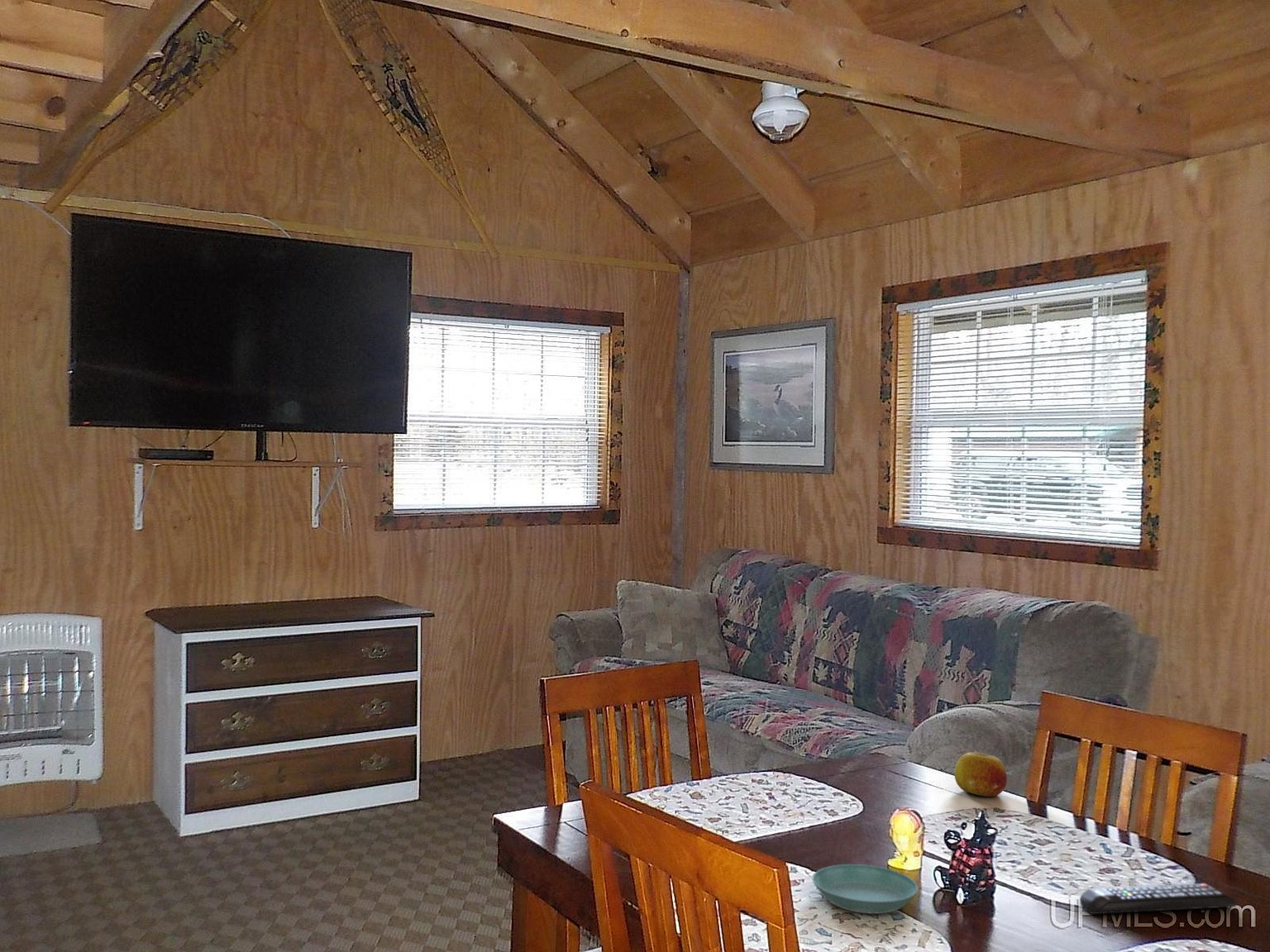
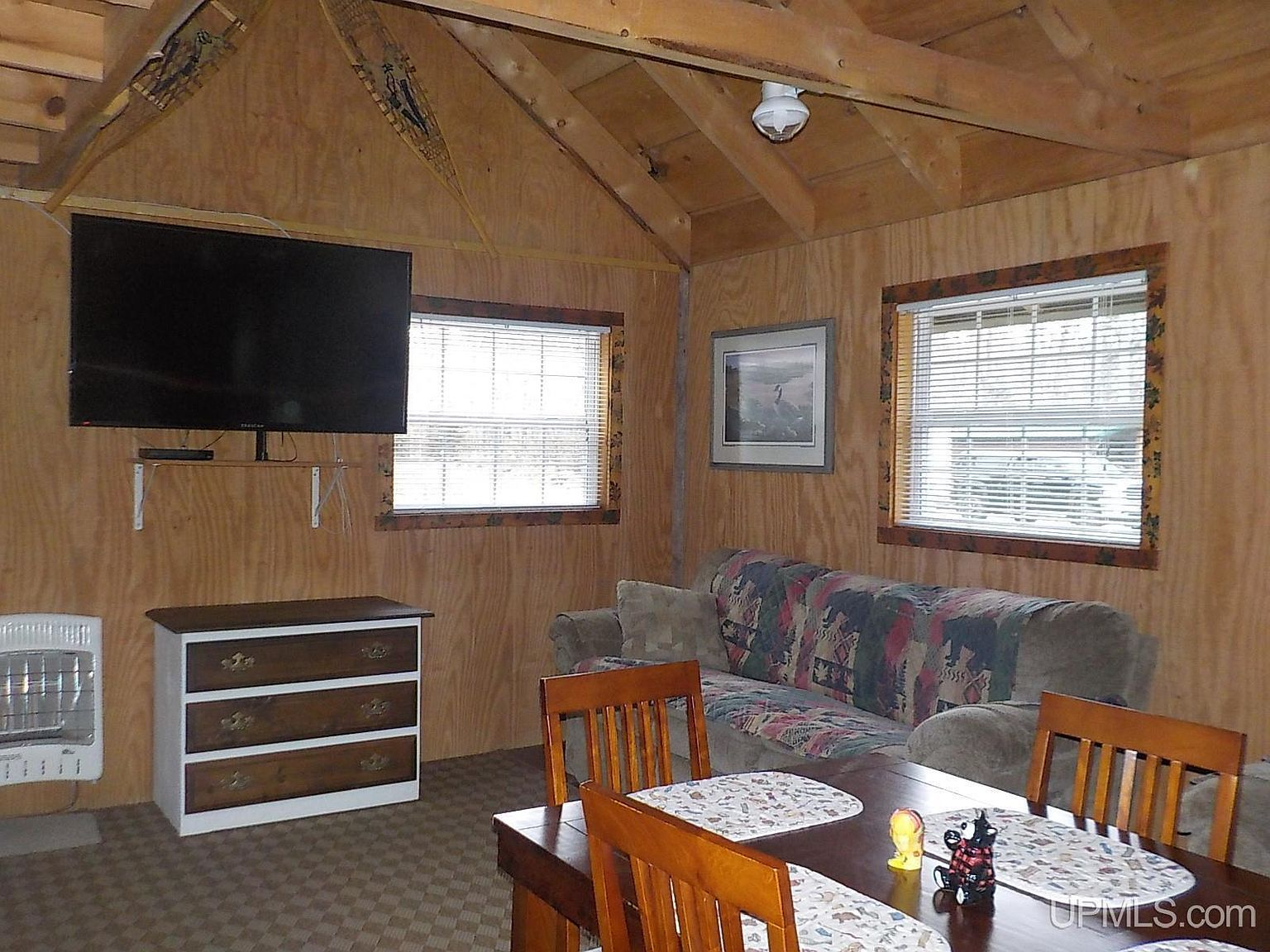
- remote control (1158, 899)
- fruit (980, 774)
- saucer (864, 890)
